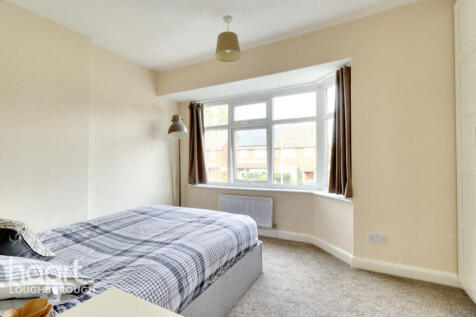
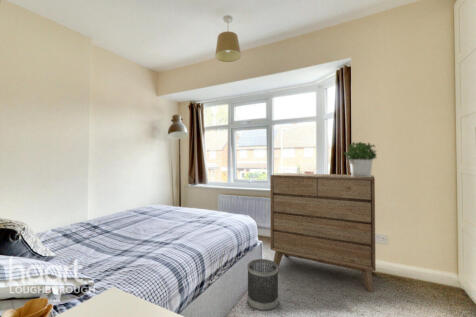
+ wastebasket (262, 283)
+ potted plant (358, 158)
+ dresser (321, 222)
